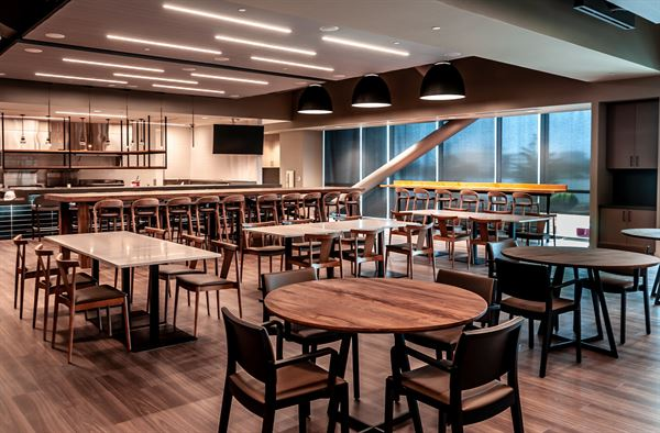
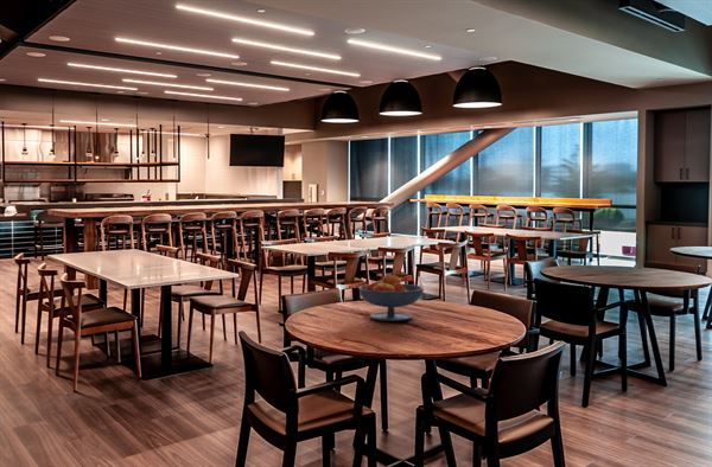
+ fruit bowl (390, 296)
